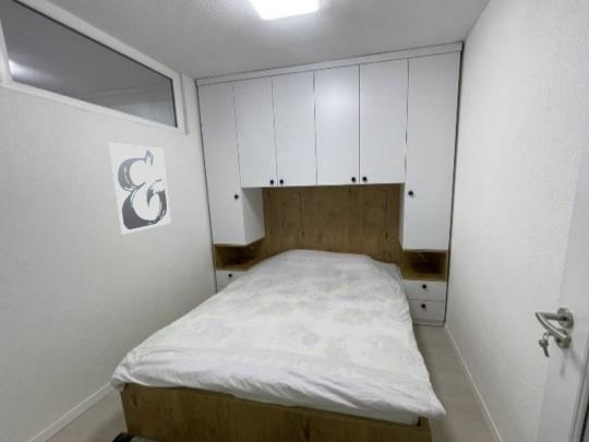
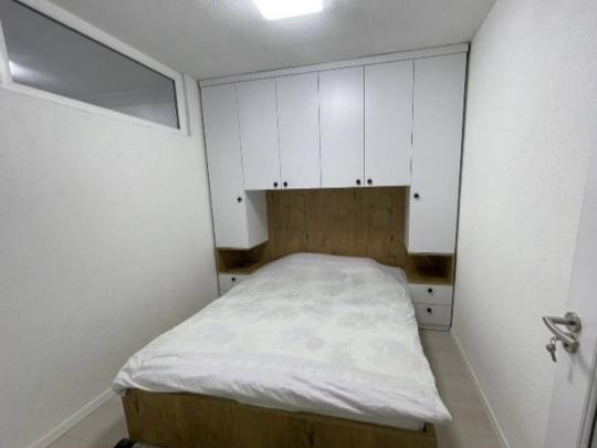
- wall art (143, 188)
